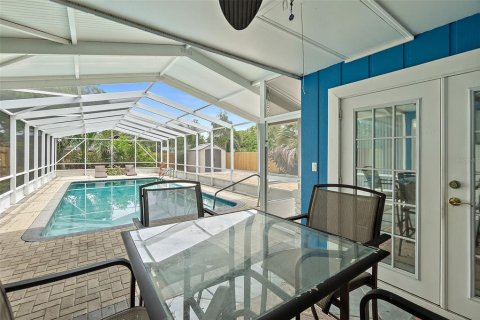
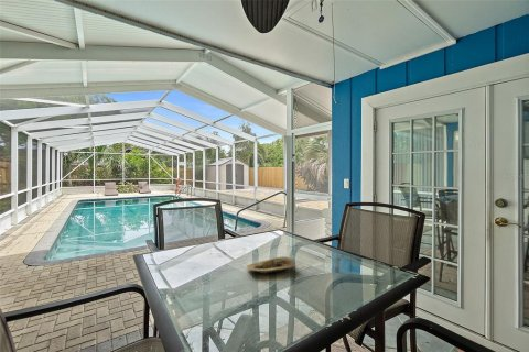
+ bowl (270, 265)
